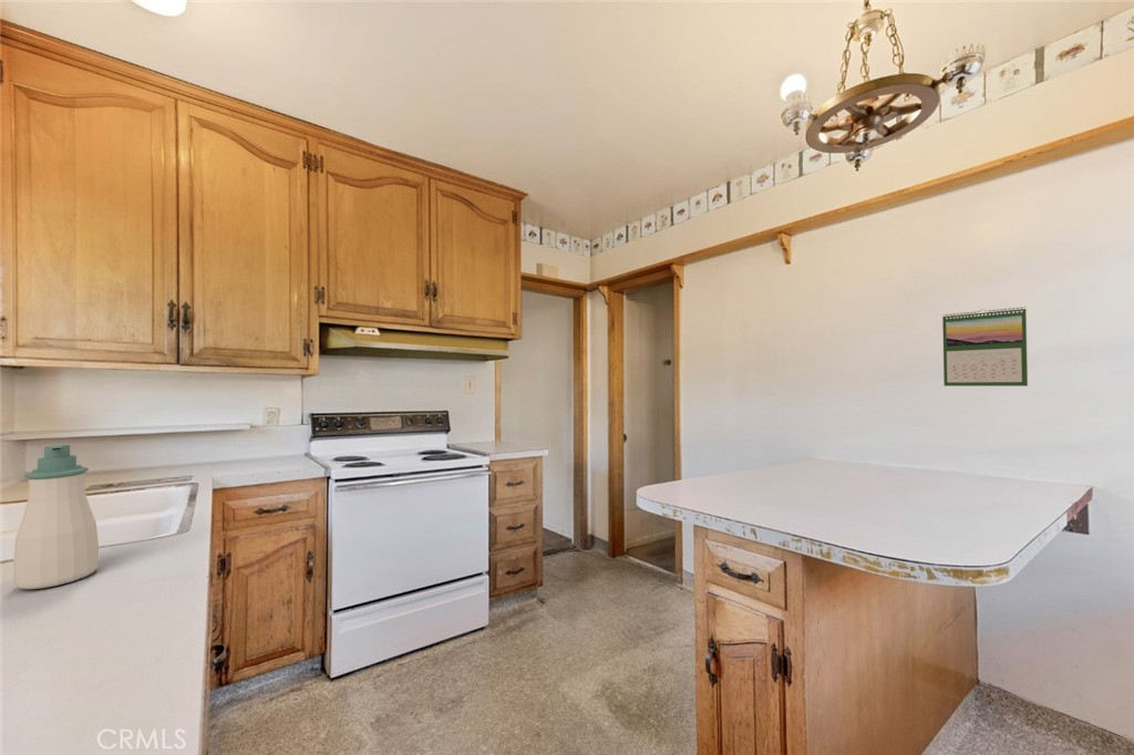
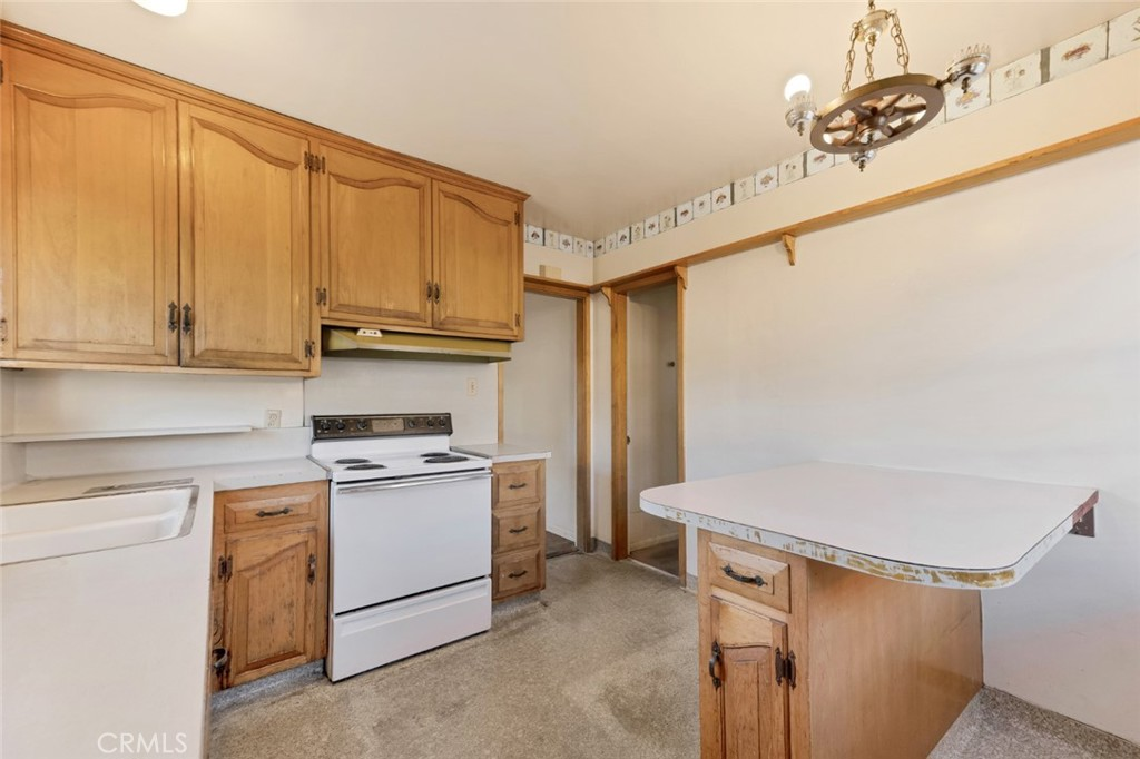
- calendar (982, 348)
- soap bottle (58, 511)
